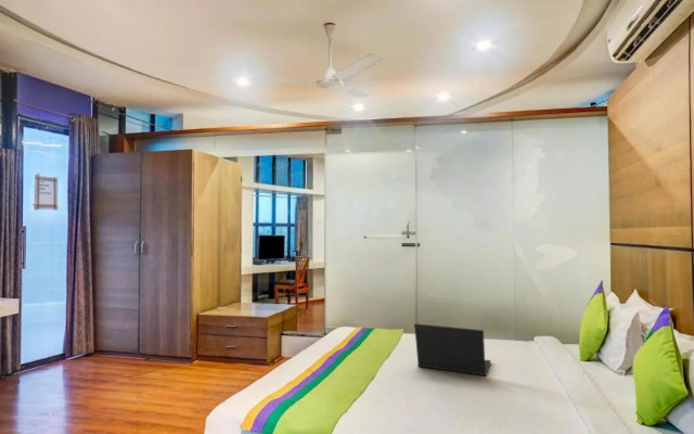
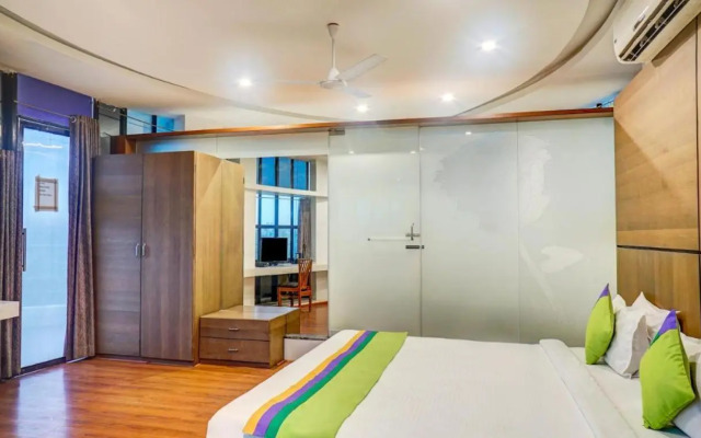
- laptop (453, 343)
